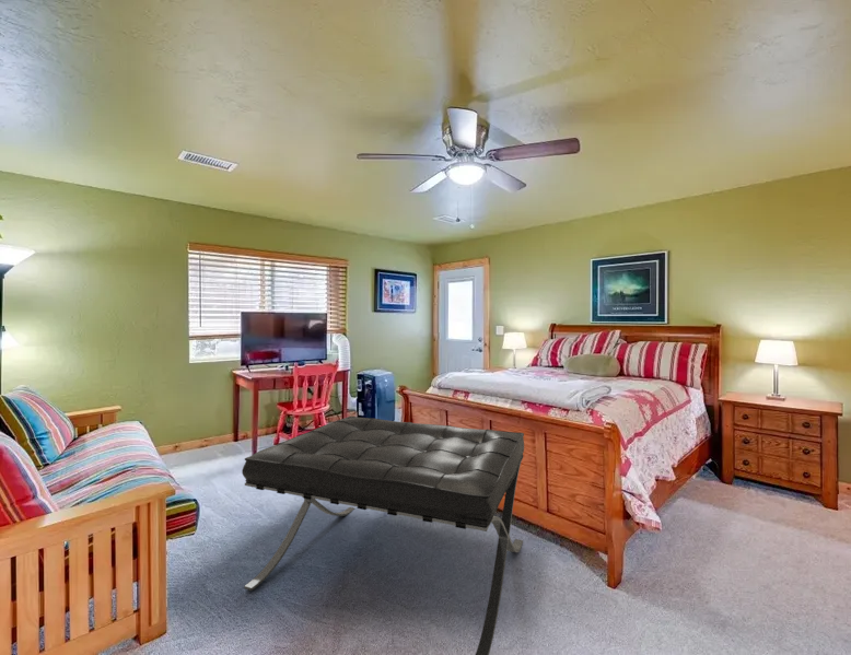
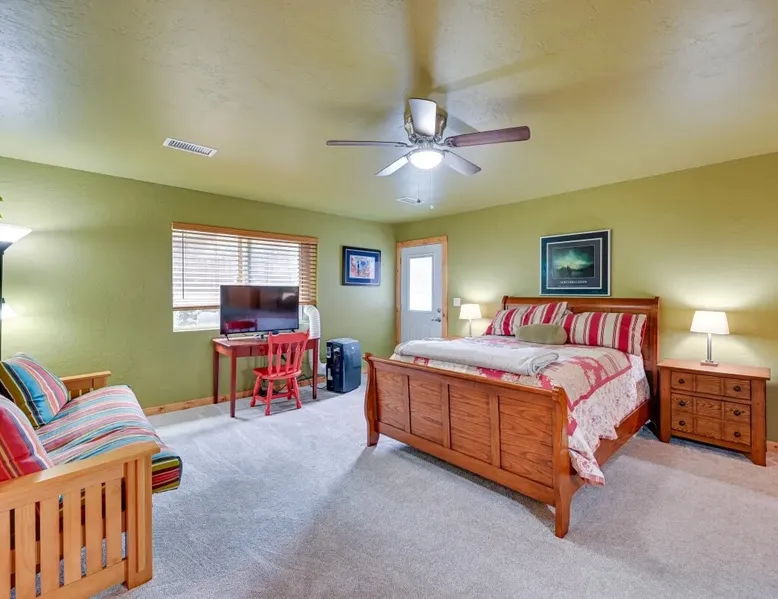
- bench (397, 501)
